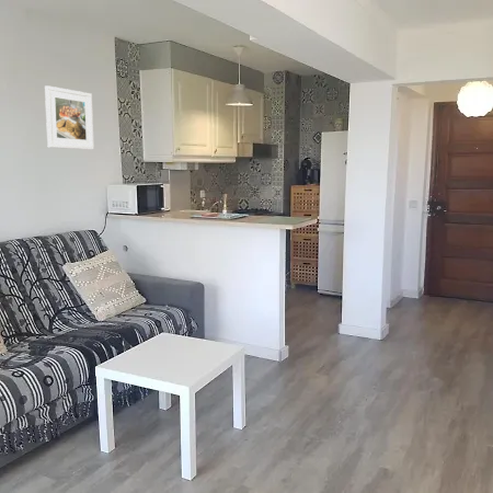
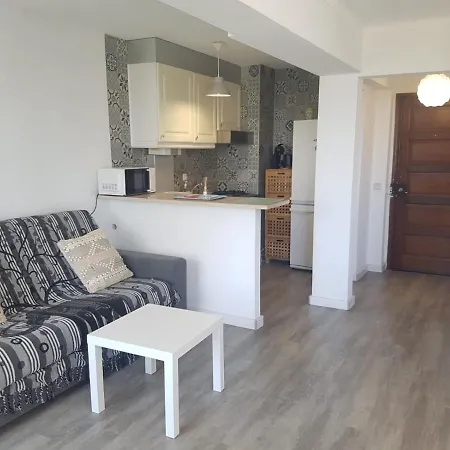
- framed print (70, 119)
